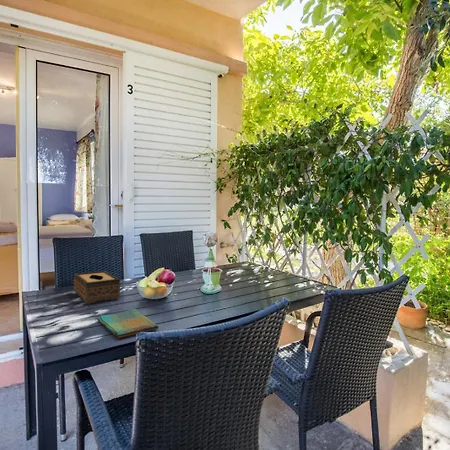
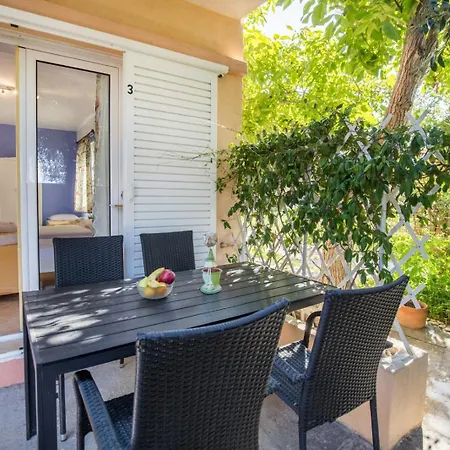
- dish towel (127, 321)
- tissue box (96, 285)
